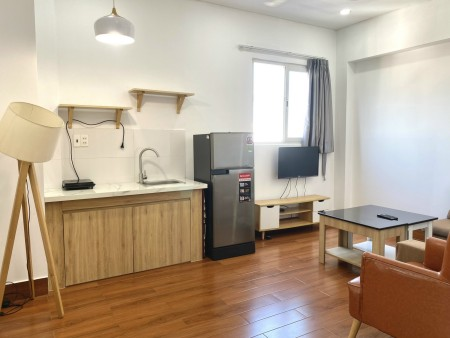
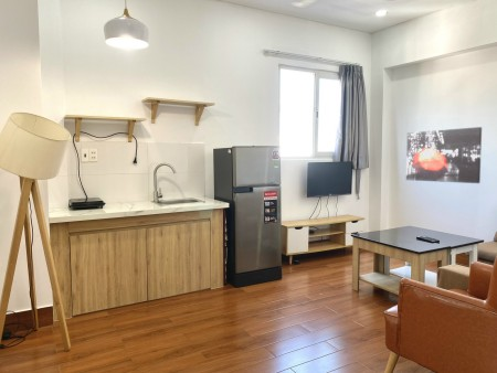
+ wall art (440, 156)
